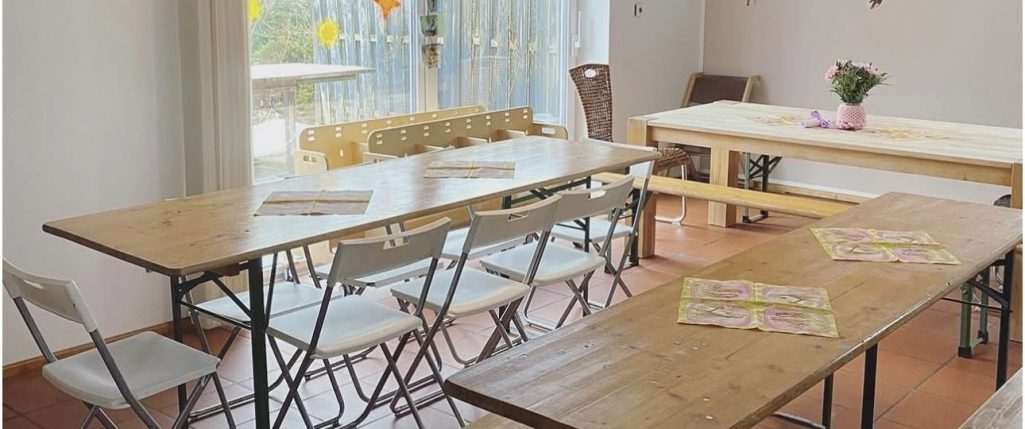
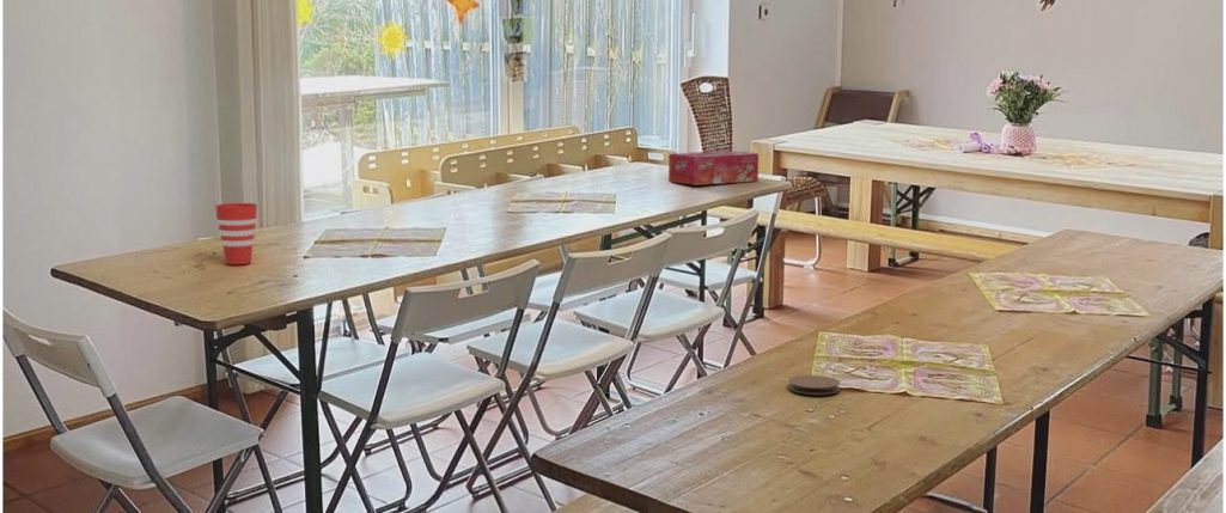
+ tissue box (713, 167)
+ cup (237, 233)
+ coaster (813, 384)
